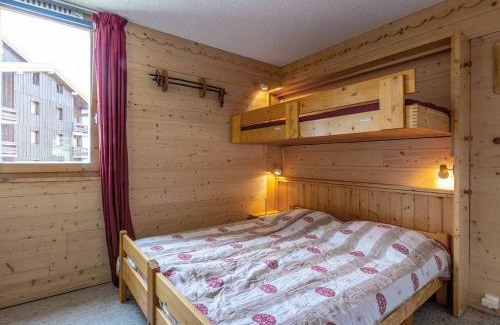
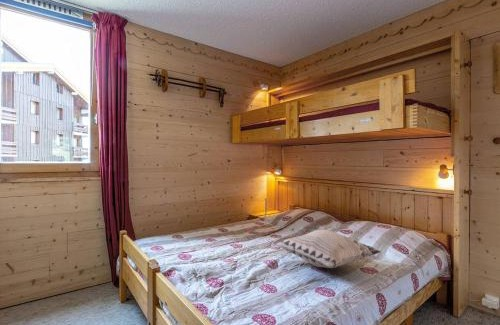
+ decorative pillow (326, 248)
